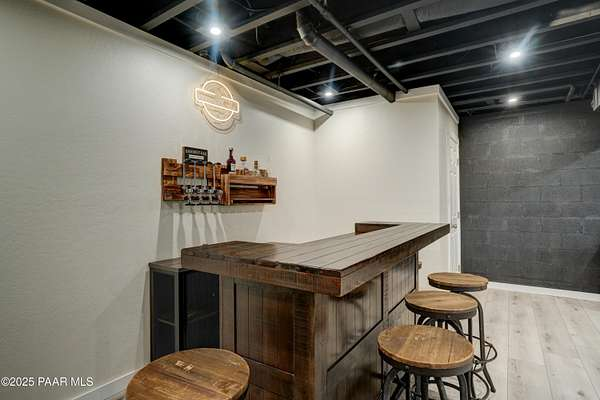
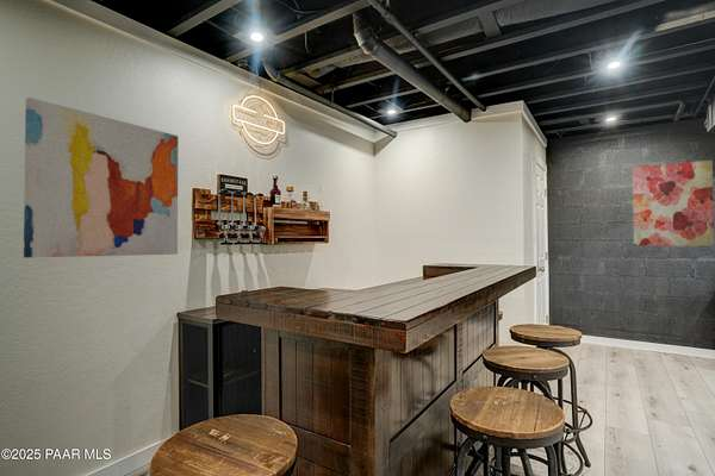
+ wall art (671, 205)
+ wall art (112, 187)
